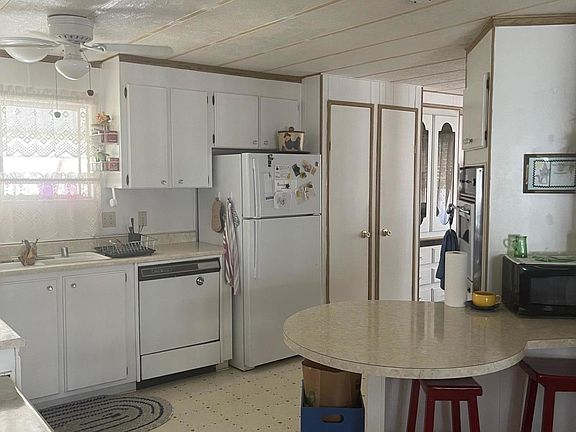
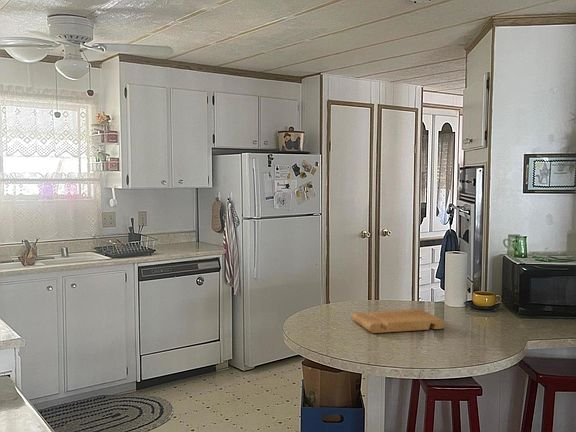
+ cutting board (397, 320)
